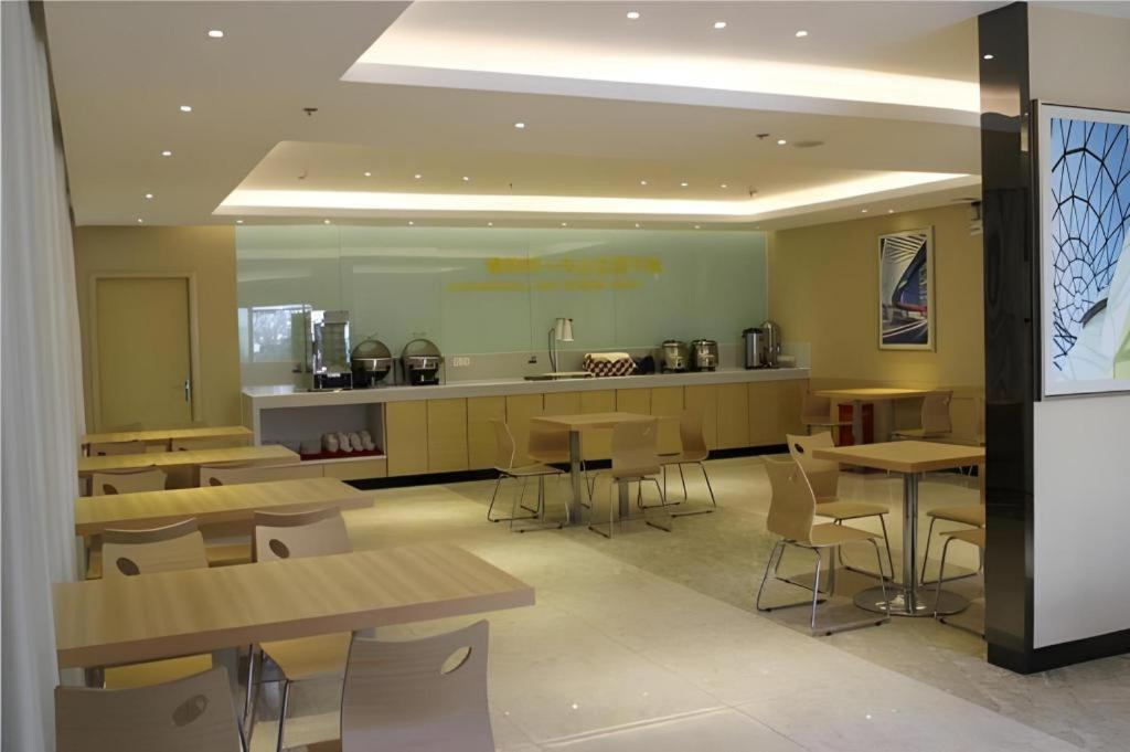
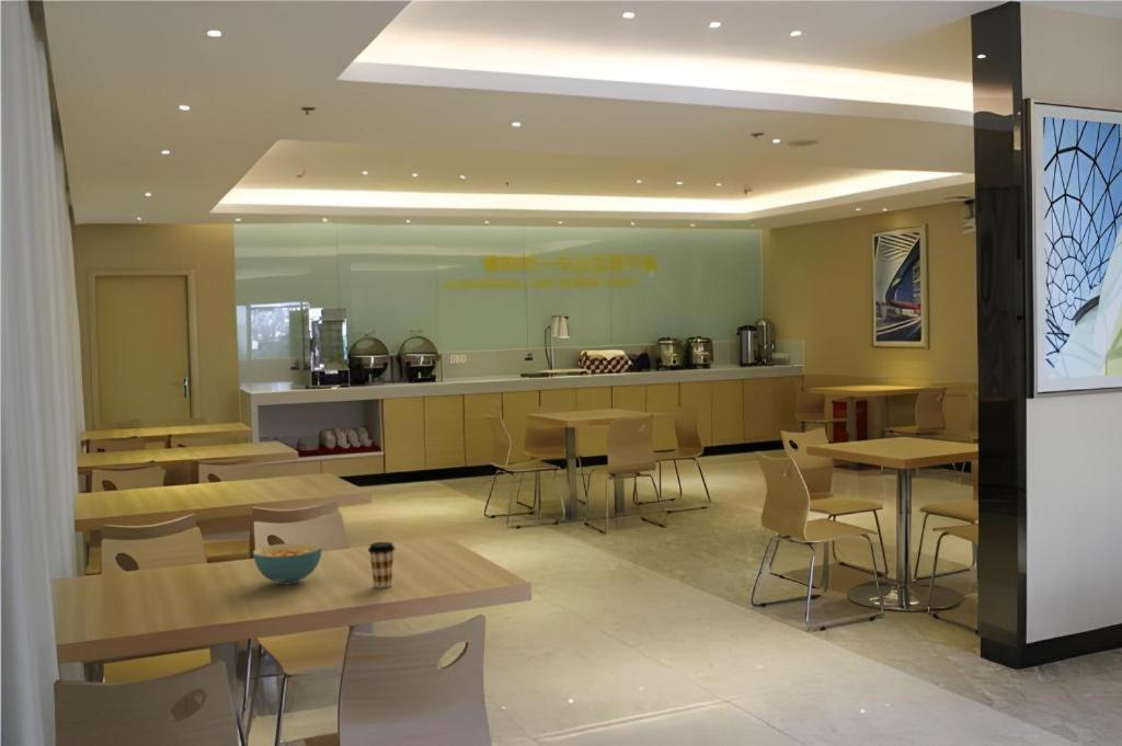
+ cereal bowl (287, 565)
+ coffee cup (381, 564)
